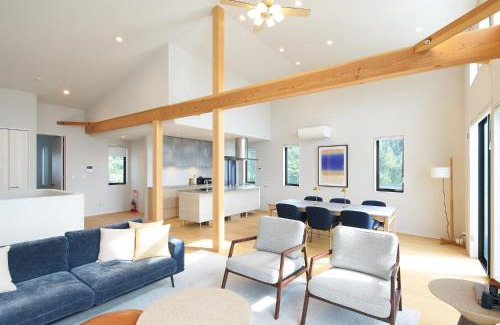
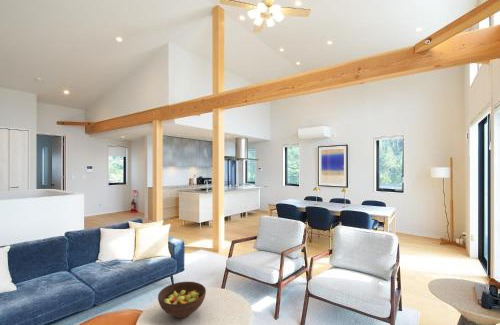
+ fruit bowl (182, 302)
